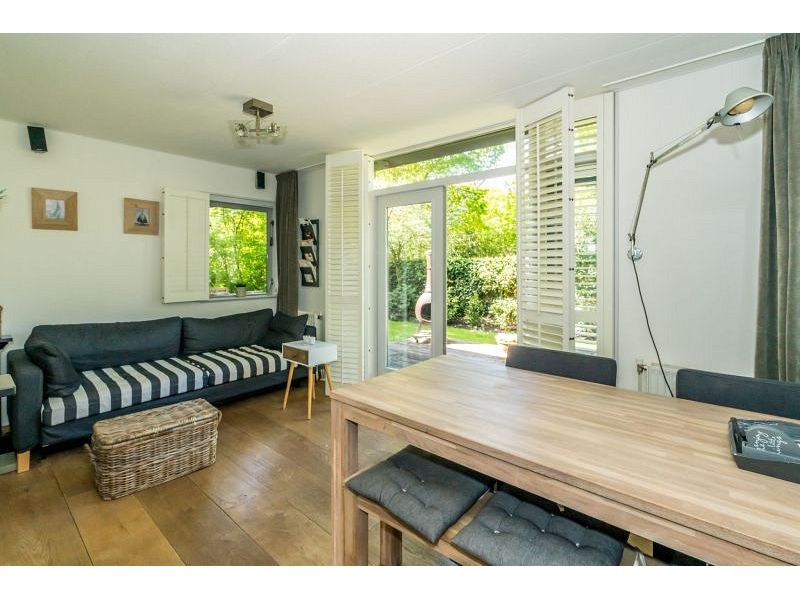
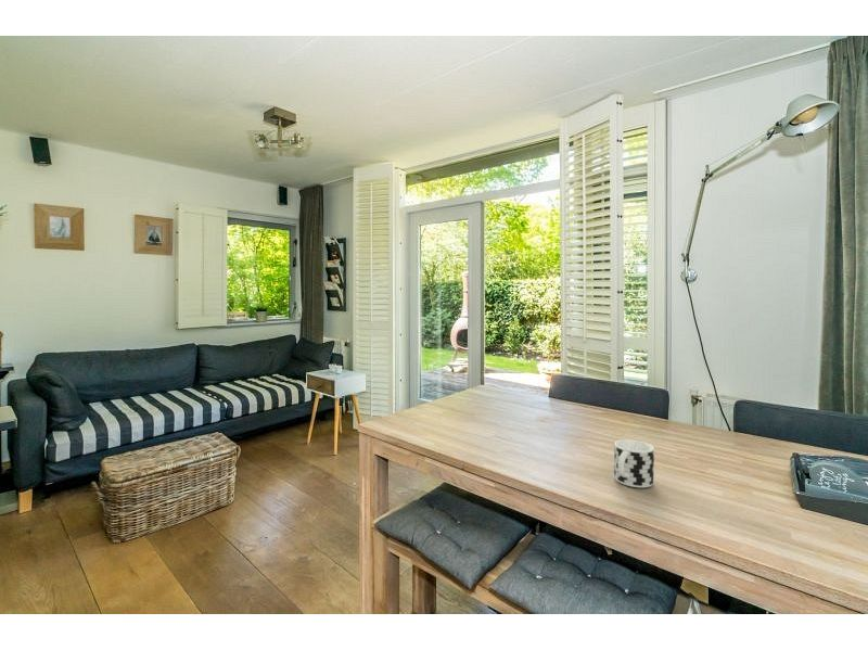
+ cup (630, 464)
